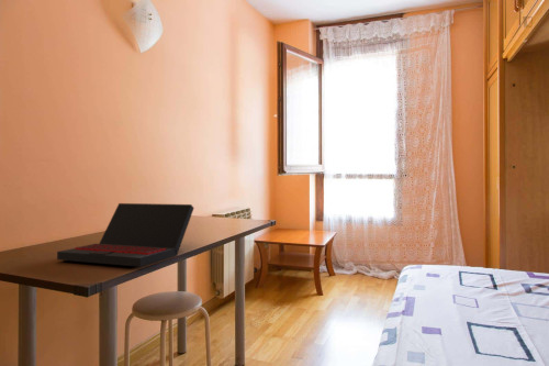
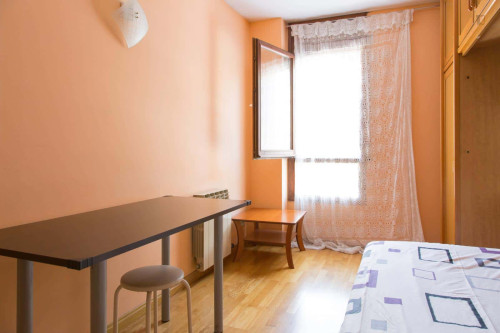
- laptop (130, 230)
